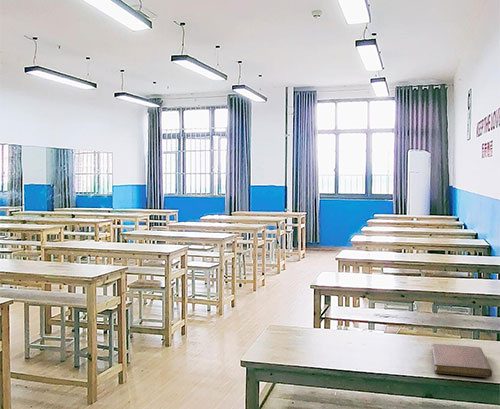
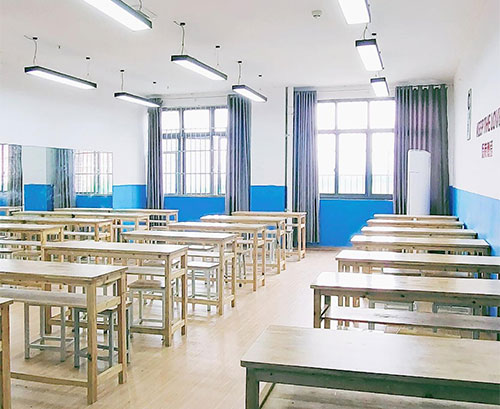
- notebook (459, 359)
